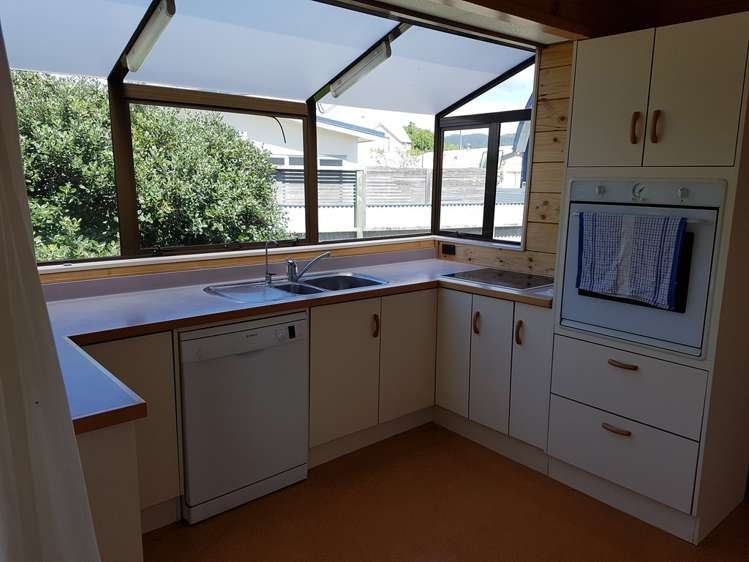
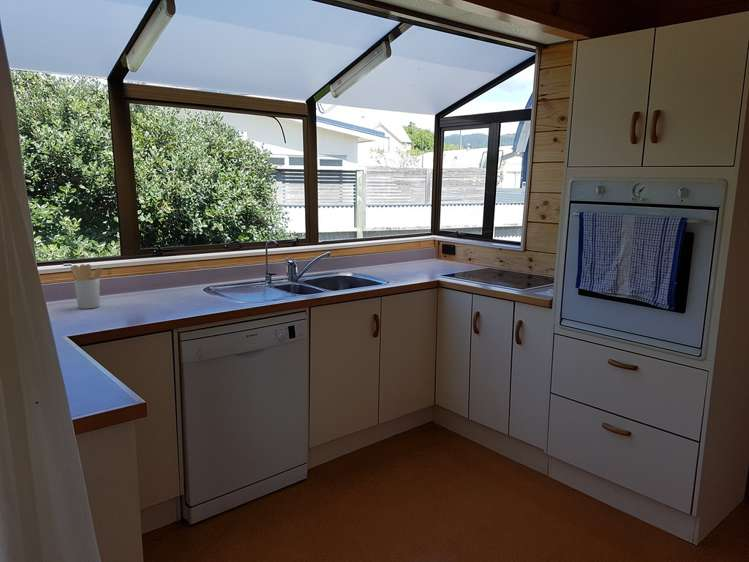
+ utensil holder (85, 285)
